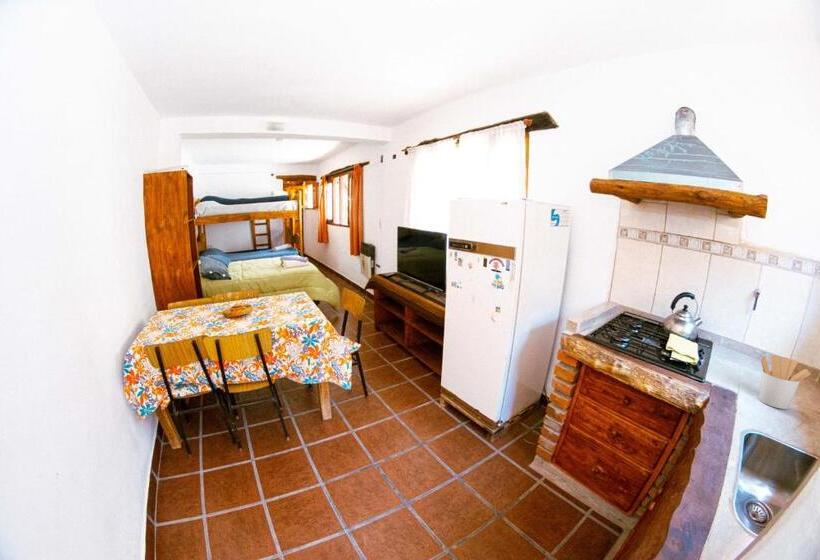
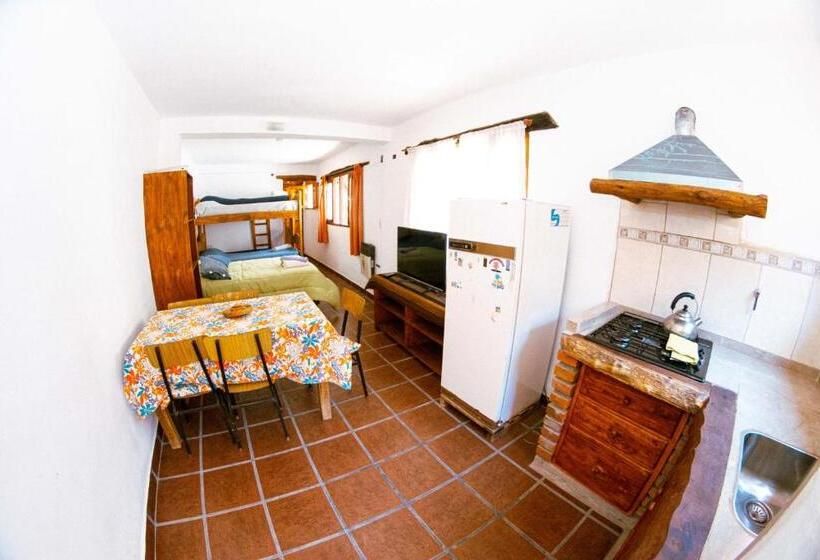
- utensil holder (778, 380)
